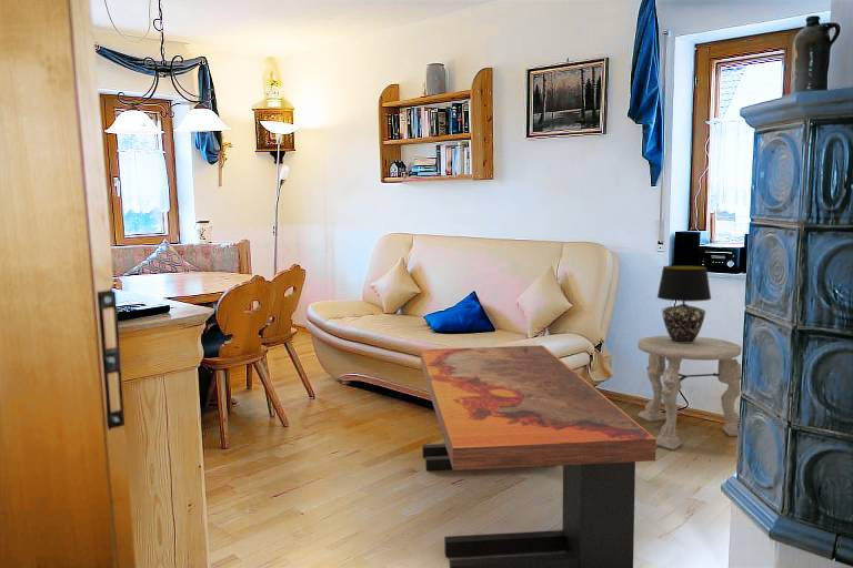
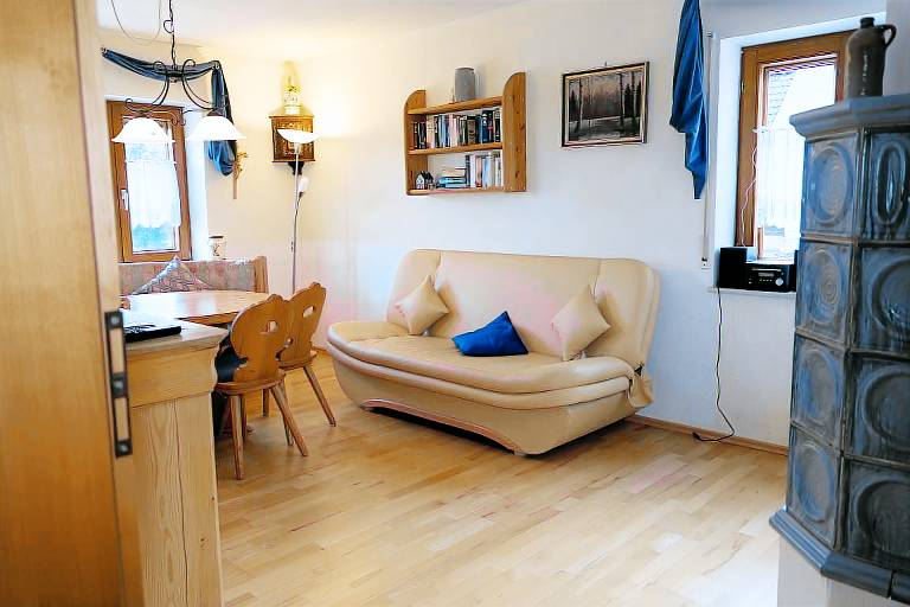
- coffee table (509, 444)
- table lamp (683, 304)
- side table (680, 388)
